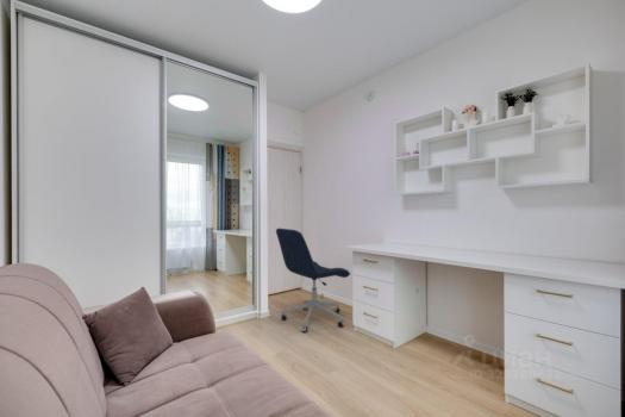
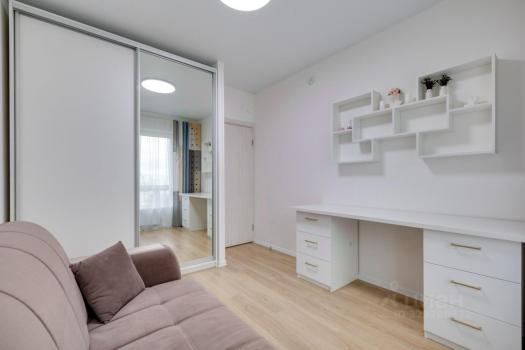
- office chair (313, 273)
